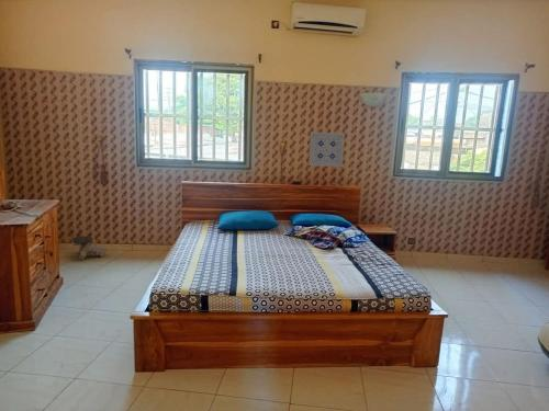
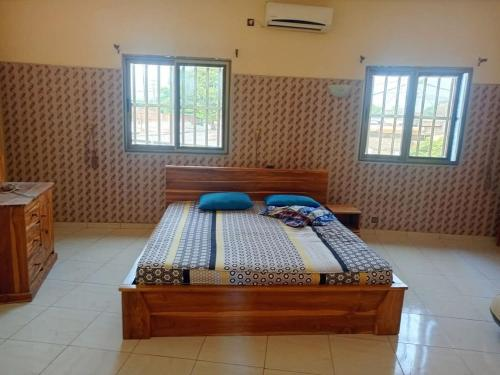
- boots (89, 246)
- wall art (326, 149)
